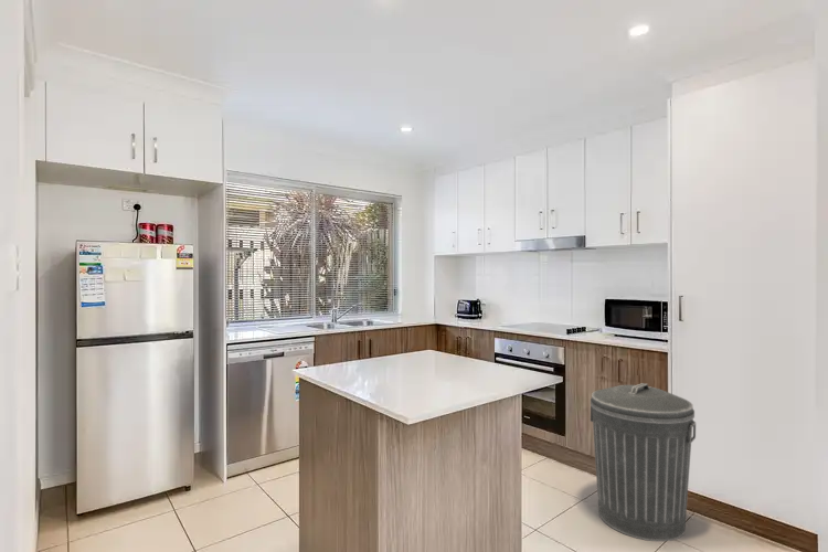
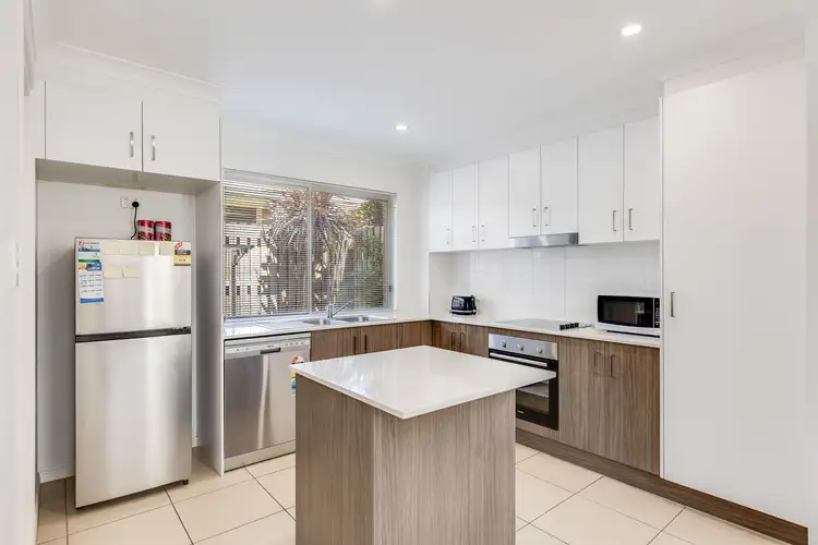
- trash can (639, 452)
